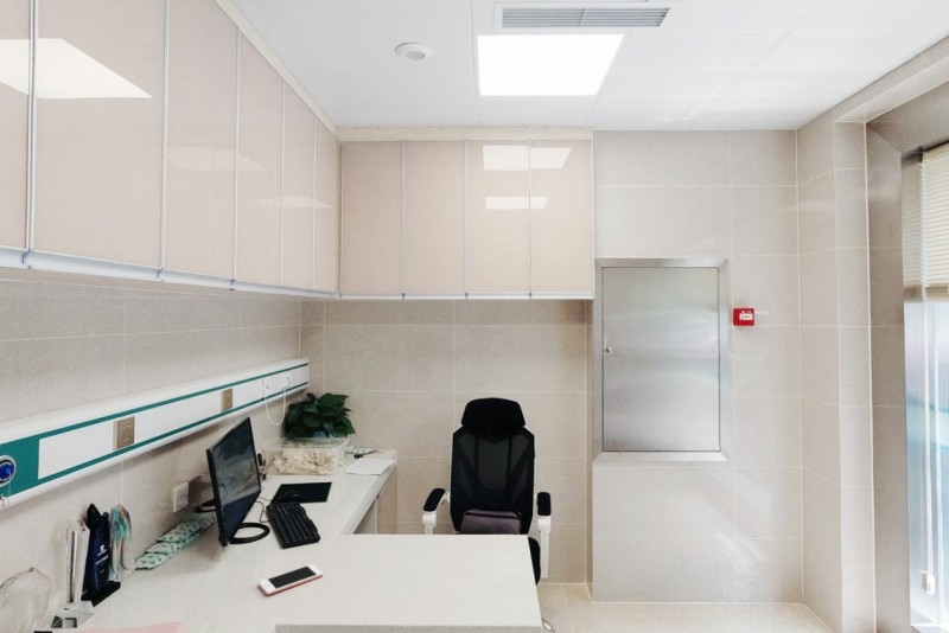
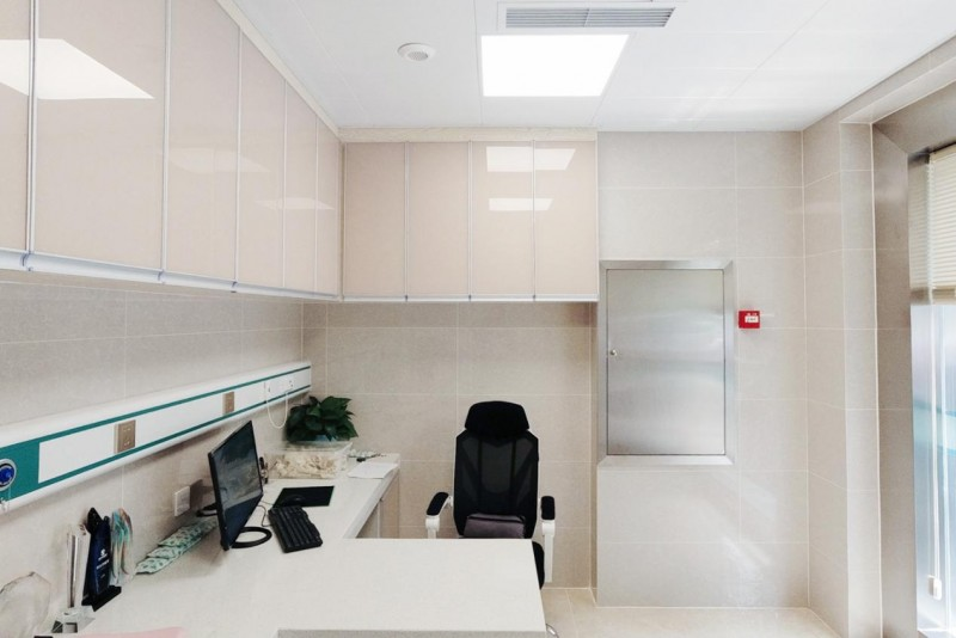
- cell phone (291, 578)
